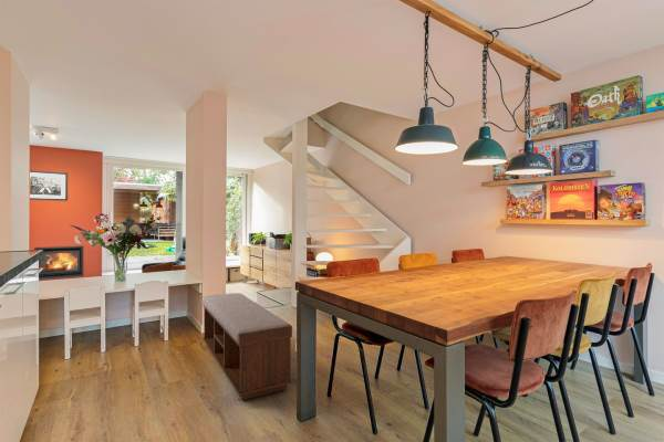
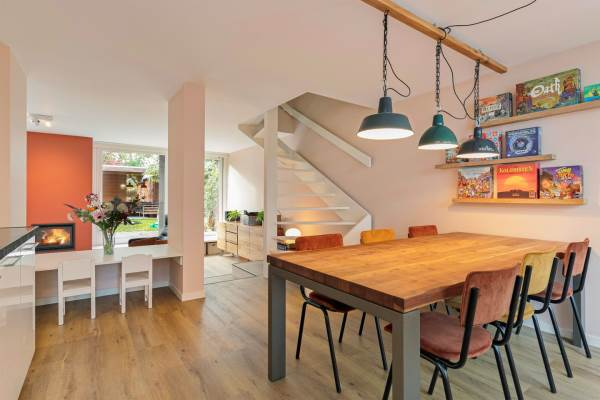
- bench (239, 335)
- wall art (45, 186)
